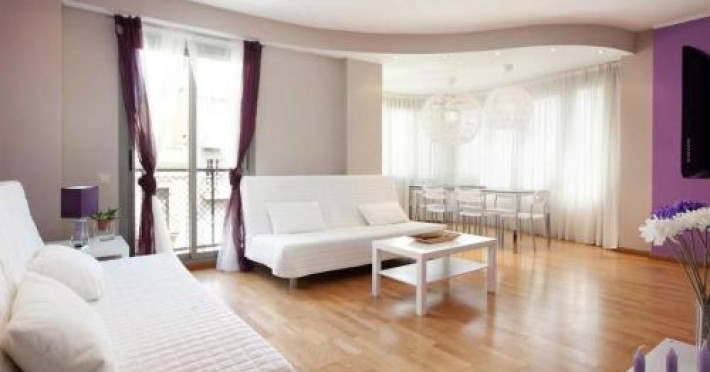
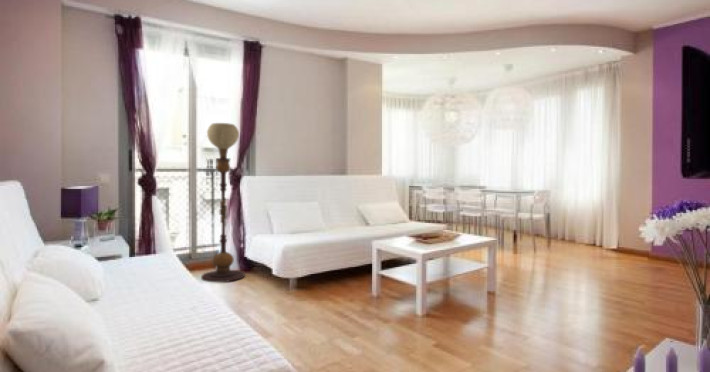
+ floor lamp (223, 200)
